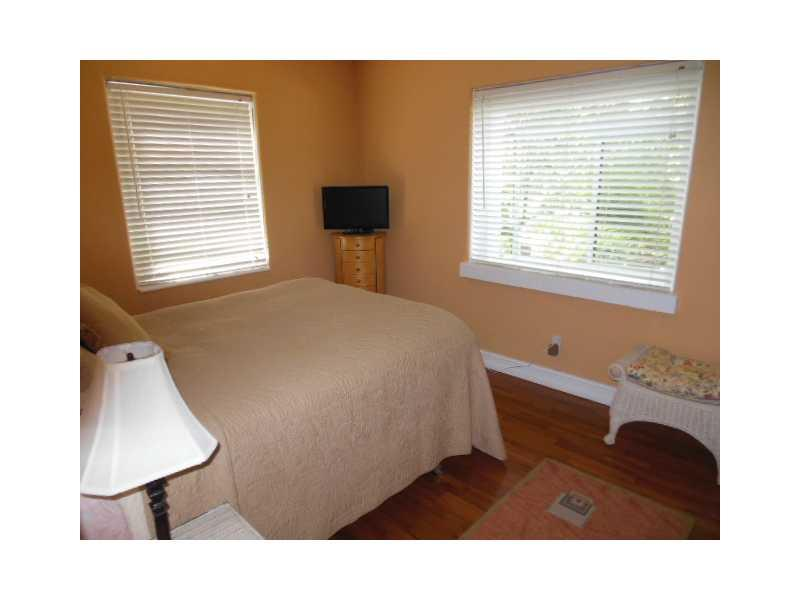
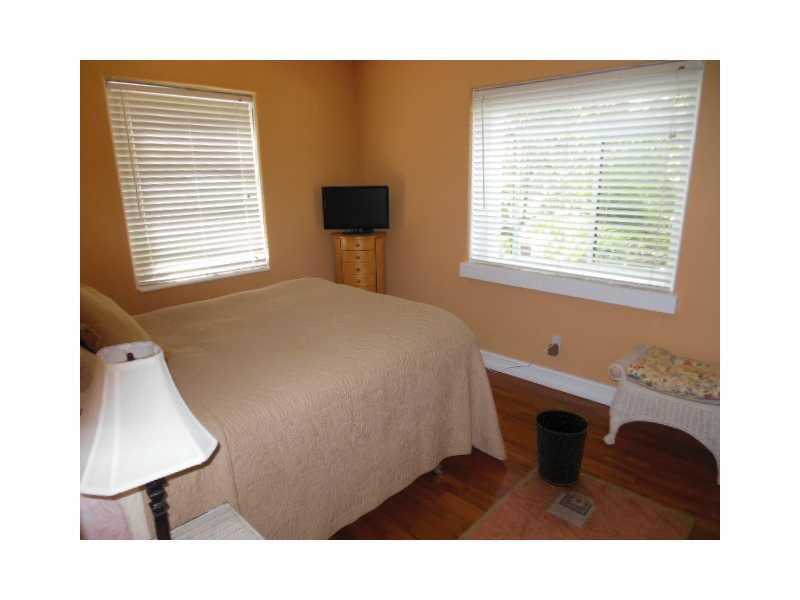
+ wastebasket (560, 448)
